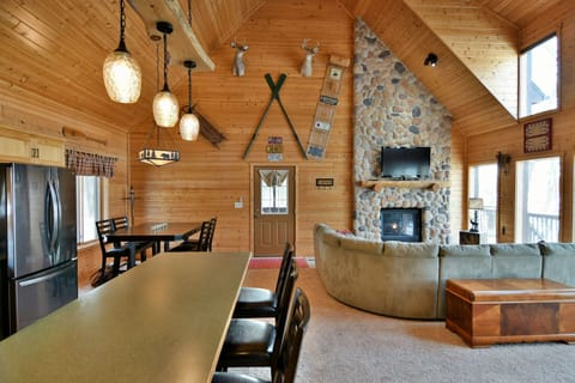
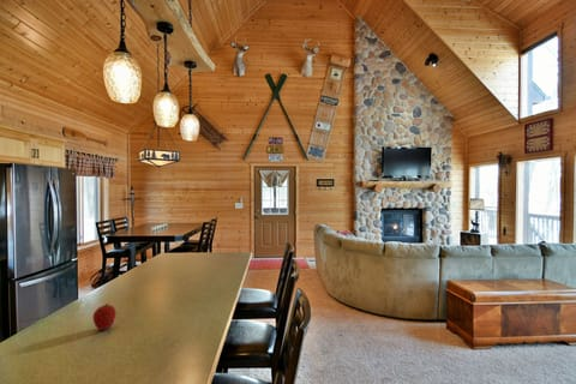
+ fruit (104, 316)
